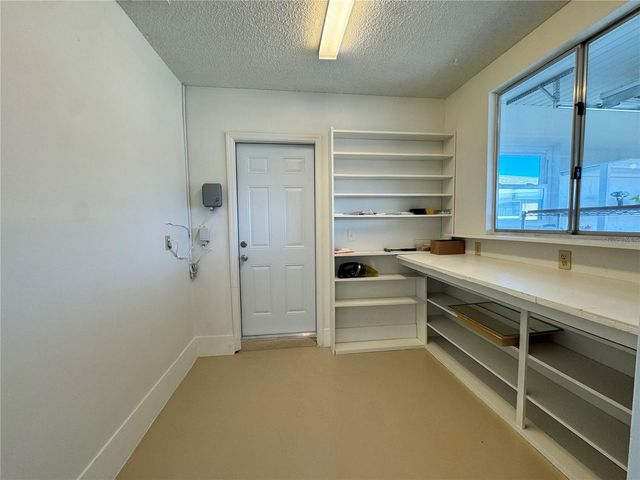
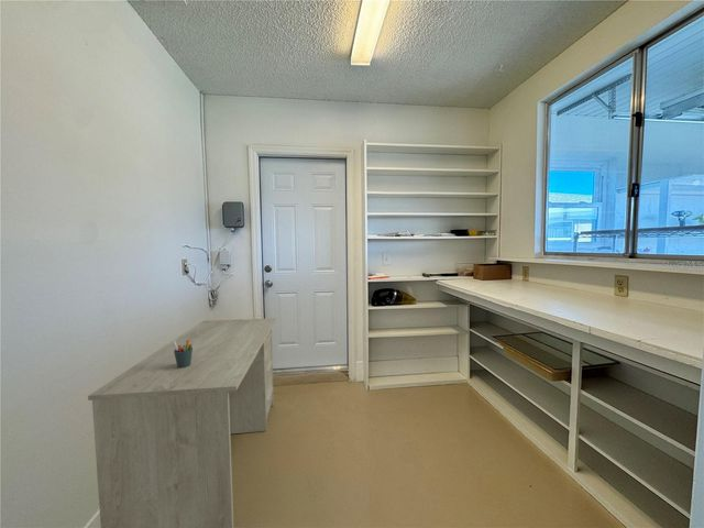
+ pen holder (184, 352)
+ desk (217, 402)
